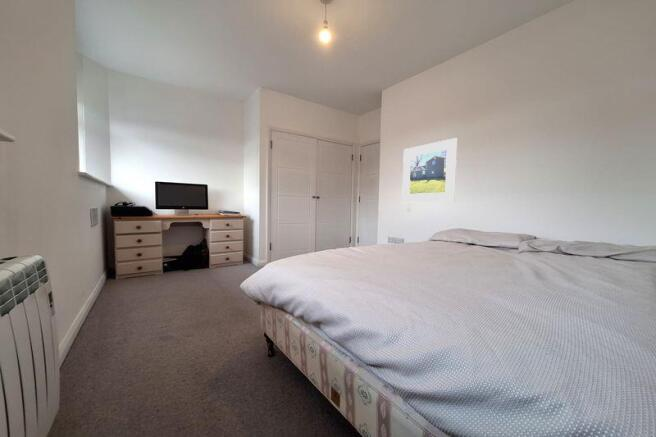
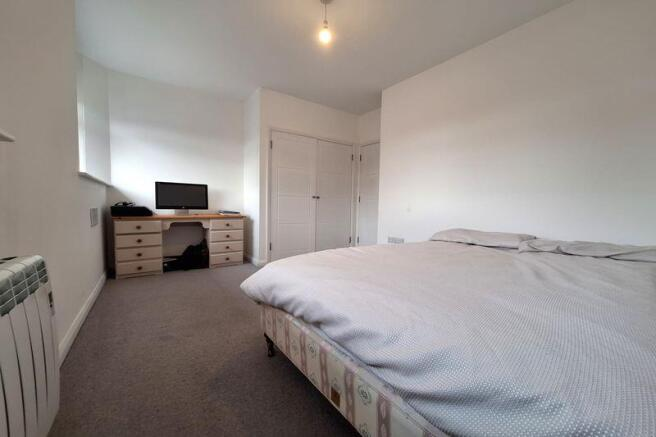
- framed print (427, 173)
